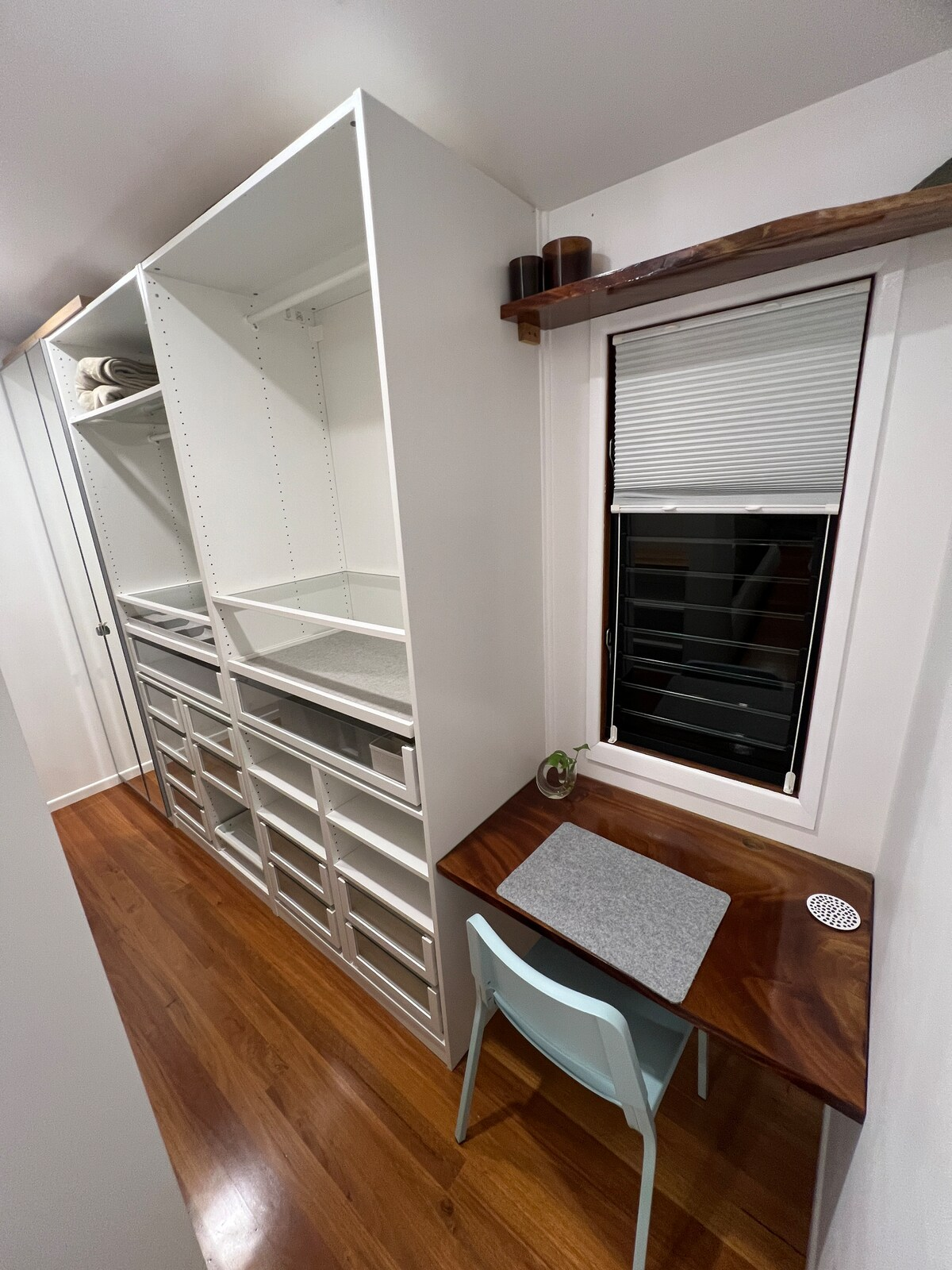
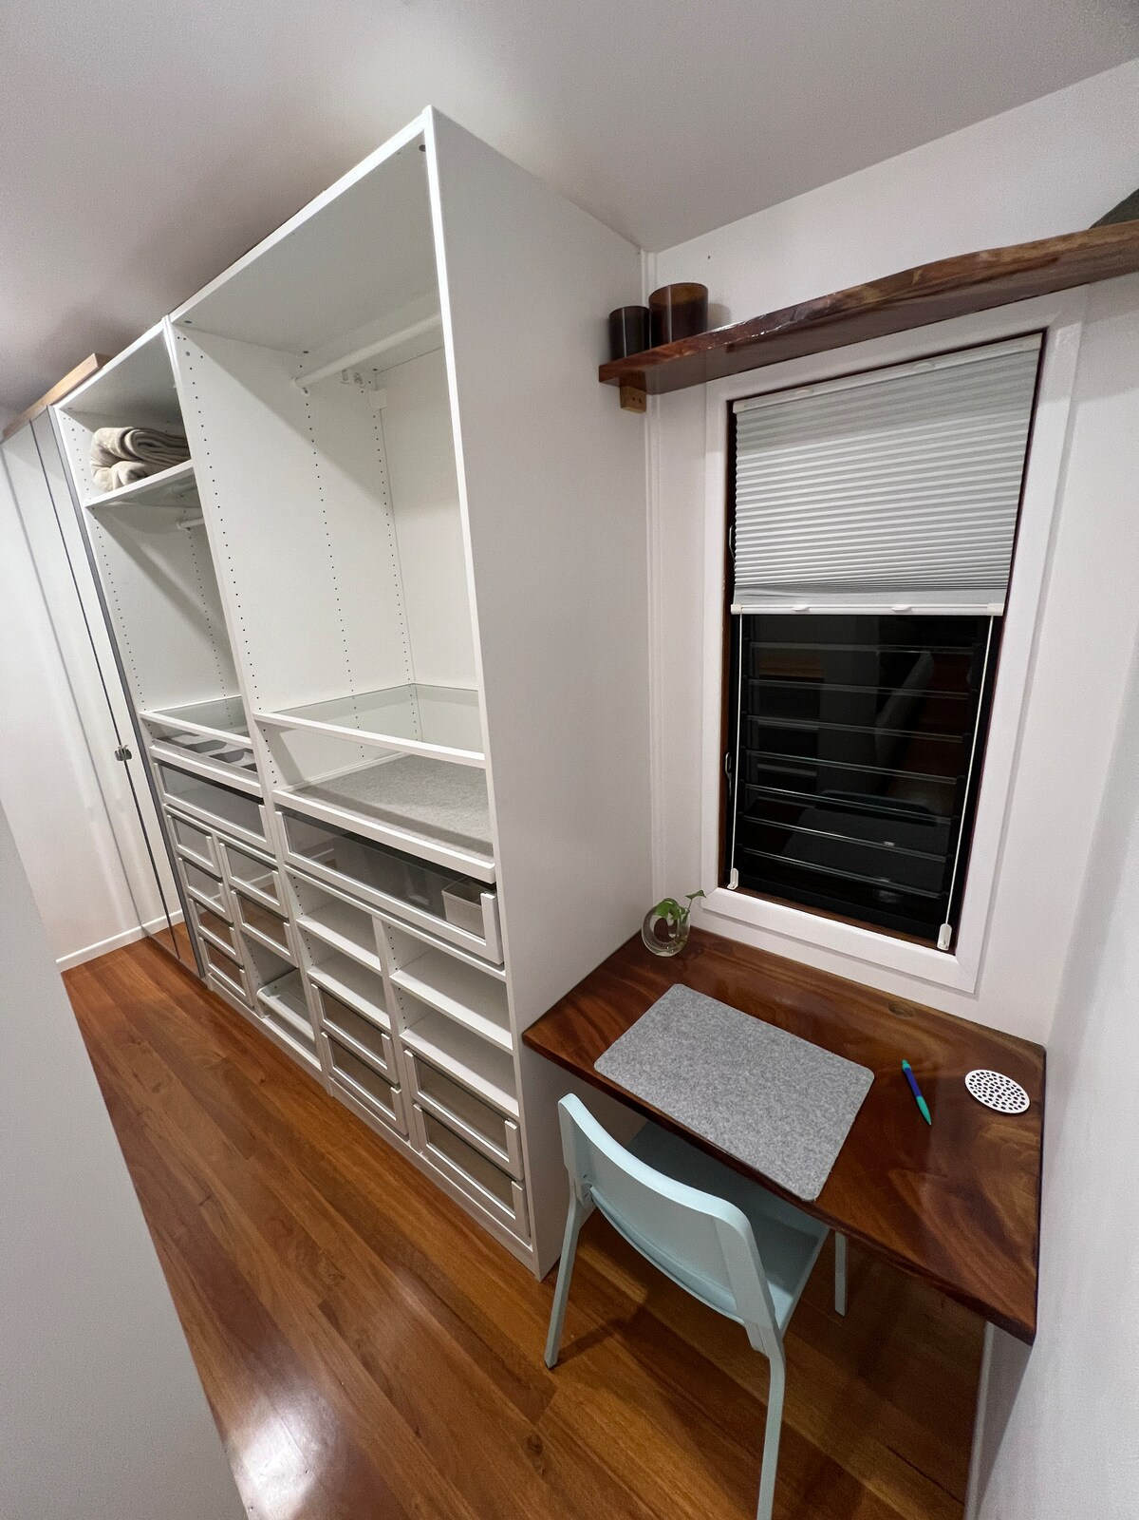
+ pen (916, 1090)
